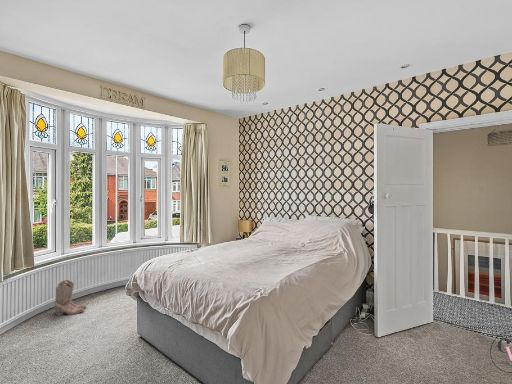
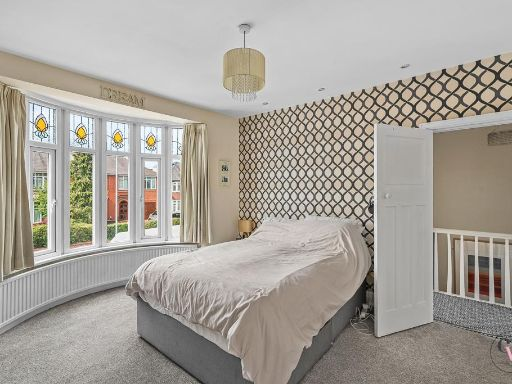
- boots (71, 295)
